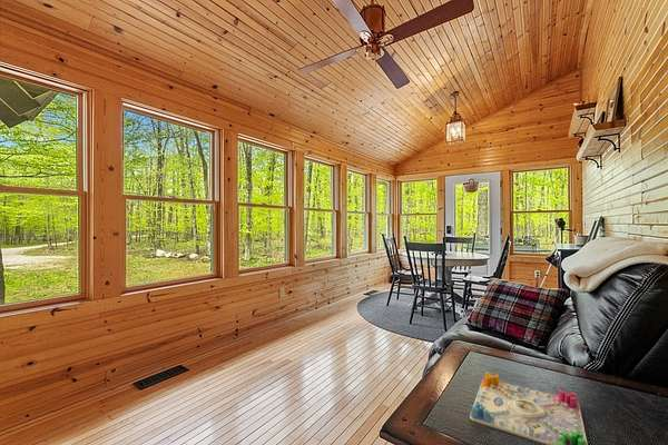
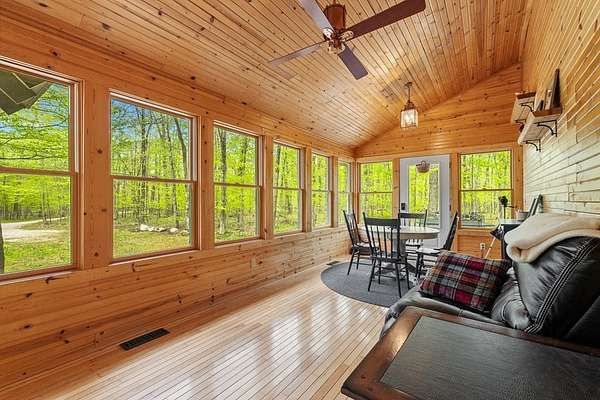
- board game (525, 405)
